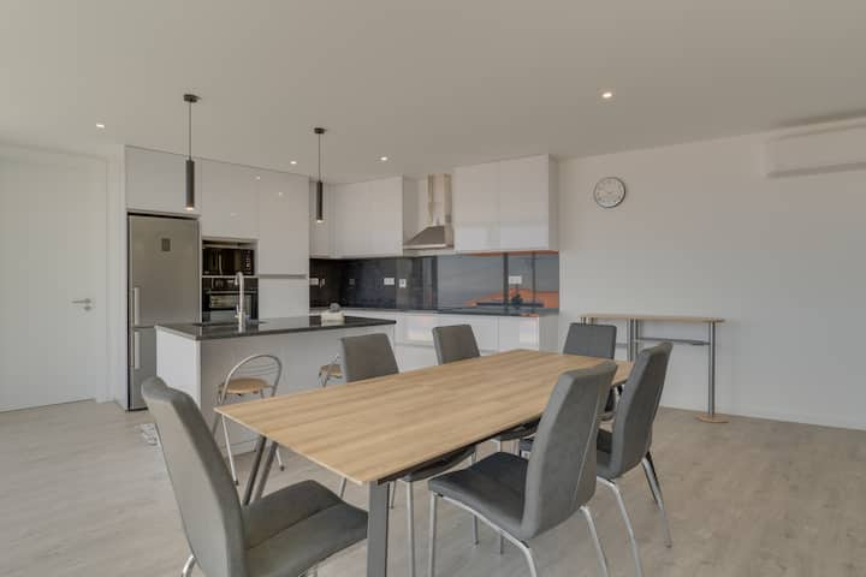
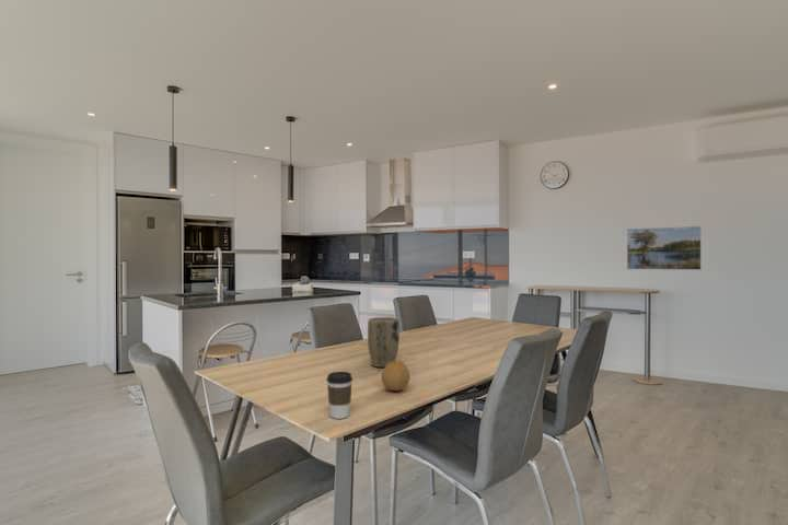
+ plant pot (383, 341)
+ fruit (395, 375)
+ coffee cup (339, 395)
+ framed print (662, 248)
